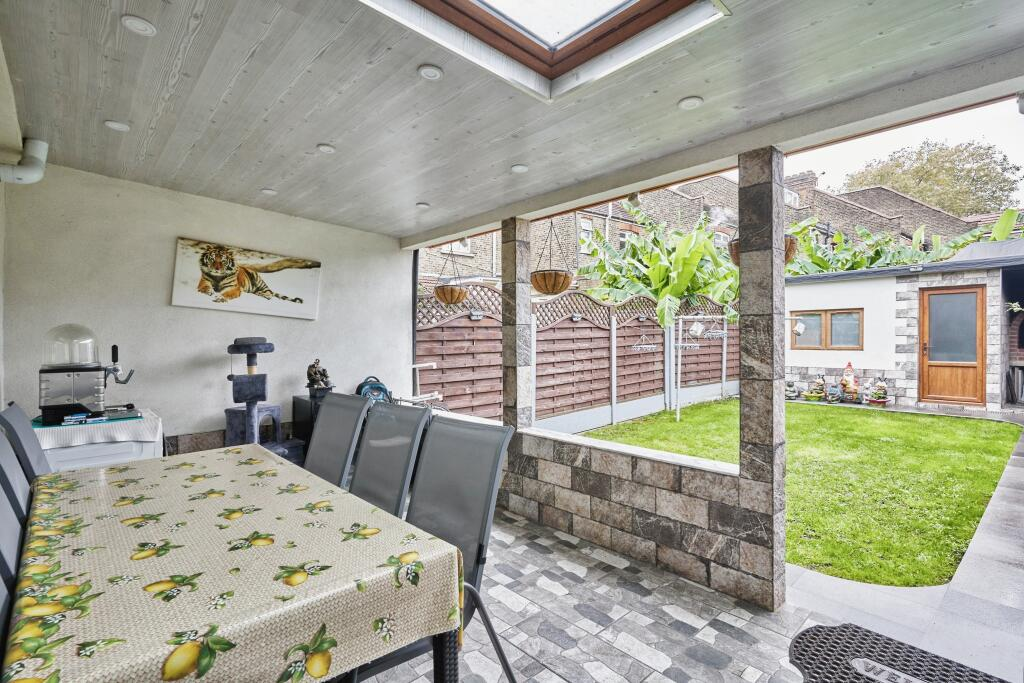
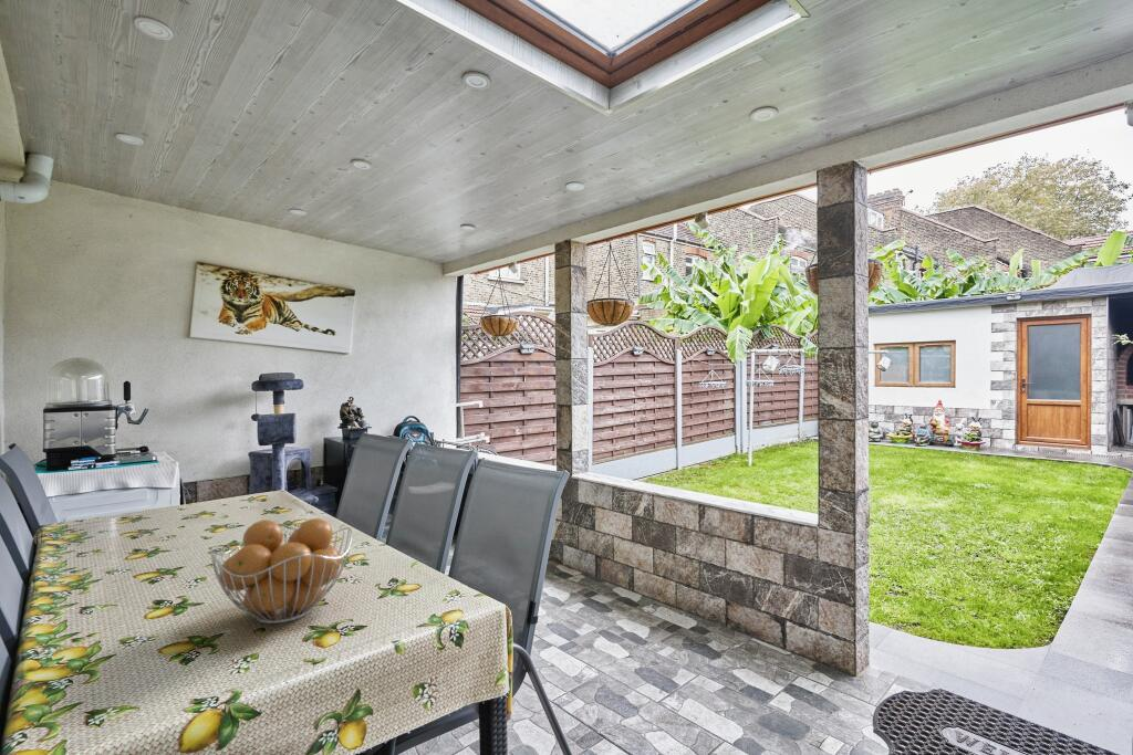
+ fruit basket (284, 566)
